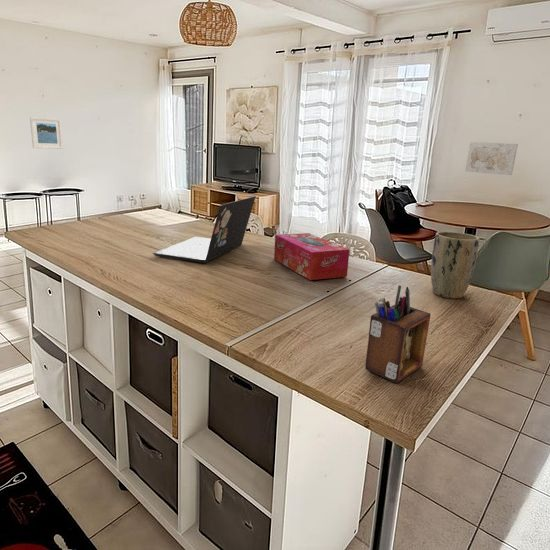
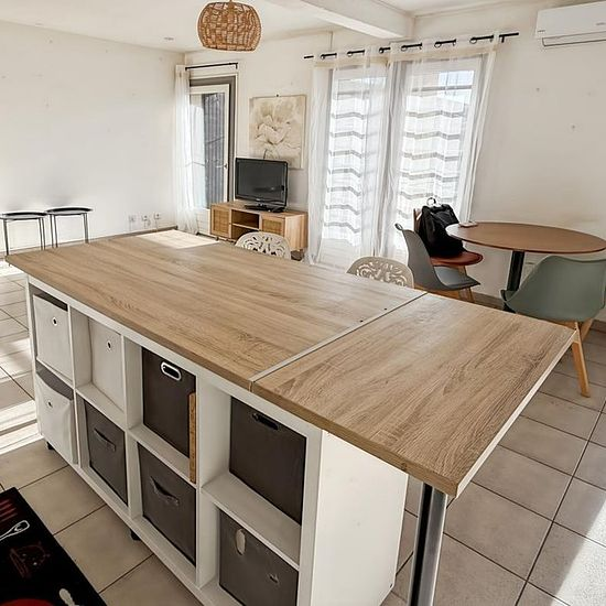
- desk organizer (398, 331)
- wall art (490, 158)
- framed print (46, 133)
- laptop (214, 226)
- plant pot (452, 265)
- tissue box (309, 254)
